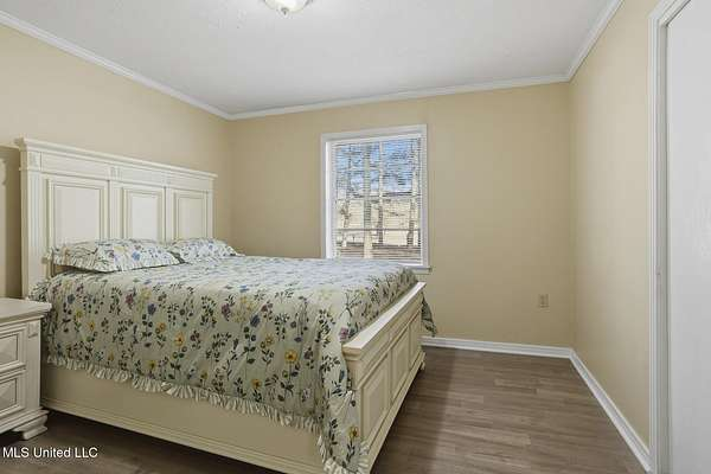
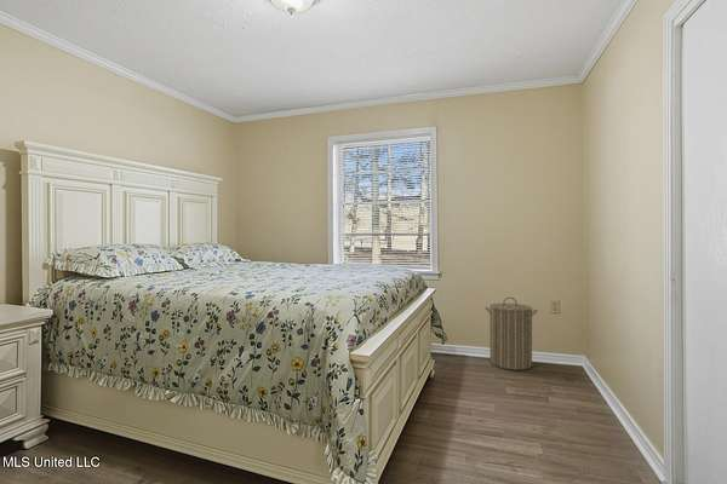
+ laundry hamper (510, 330)
